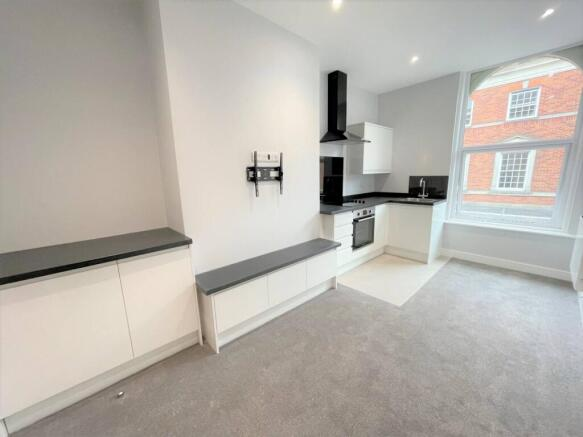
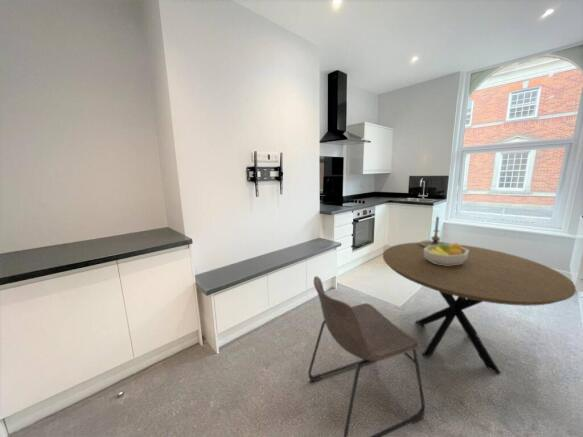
+ fruit bowl (445, 252)
+ candle holder (436, 231)
+ chair (361, 342)
+ dining table (456, 304)
